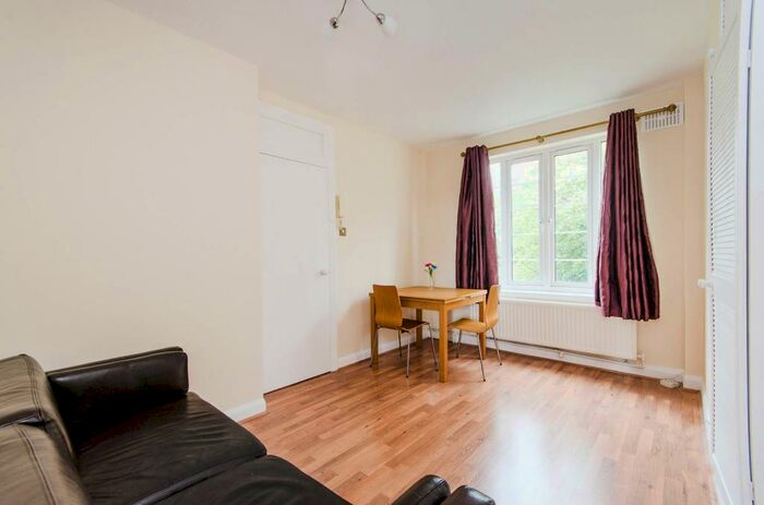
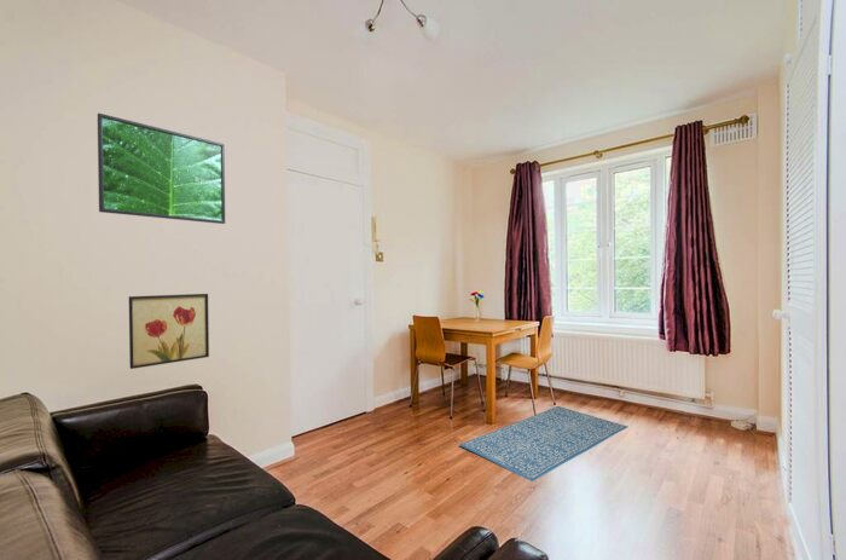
+ rug (547, 435)
+ wall art (170, 328)
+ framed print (168, 174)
